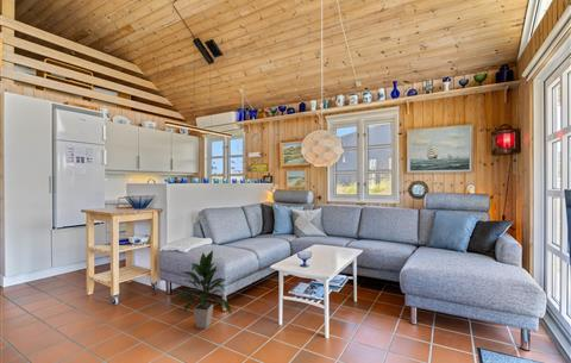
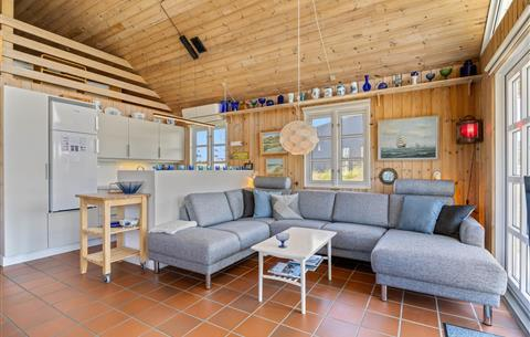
- indoor plant (205, 289)
